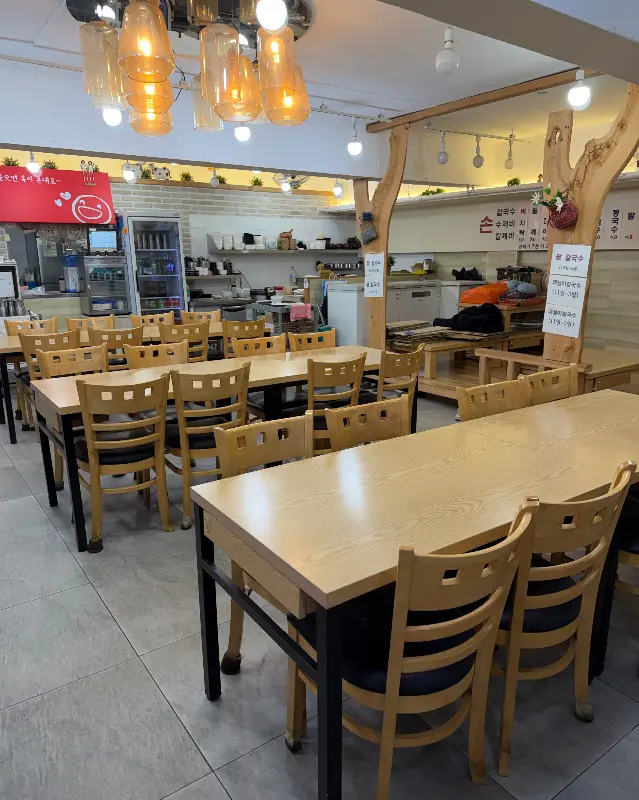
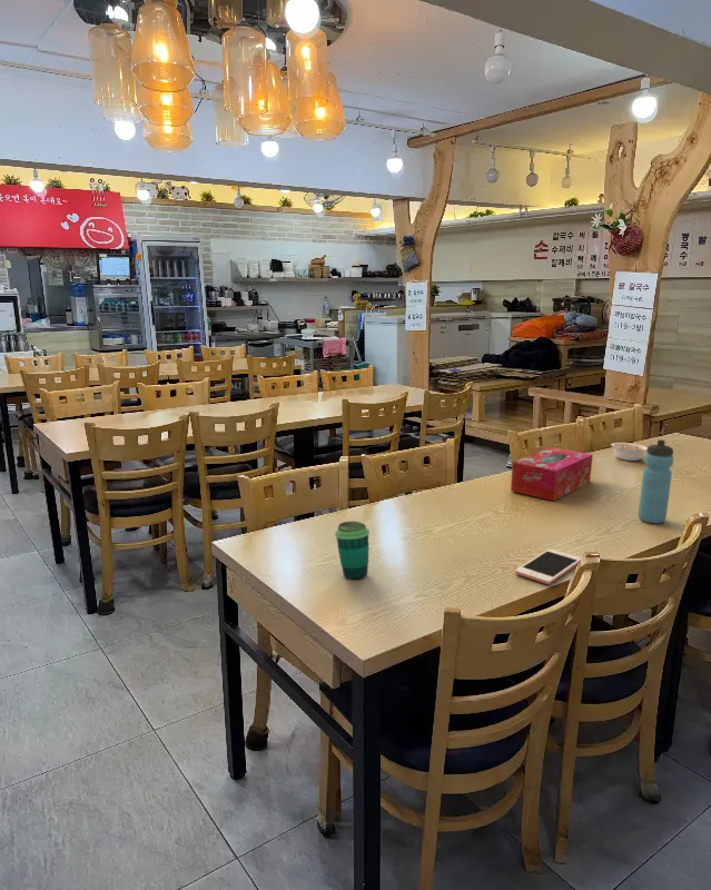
+ legume (630, 451)
+ tissue box (552, 472)
+ water bottle (655, 479)
+ cell phone (549, 565)
+ cup (352, 550)
